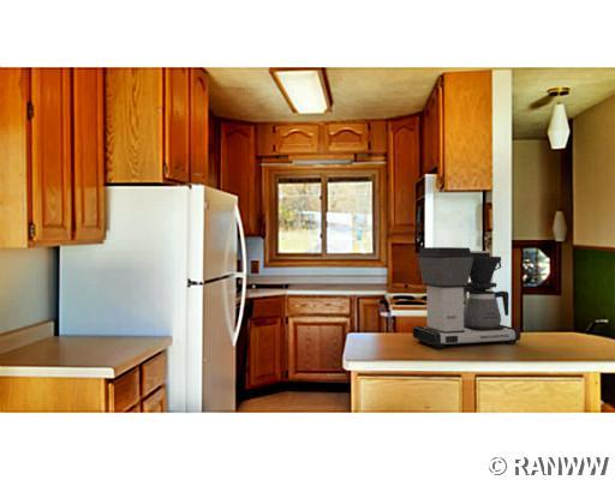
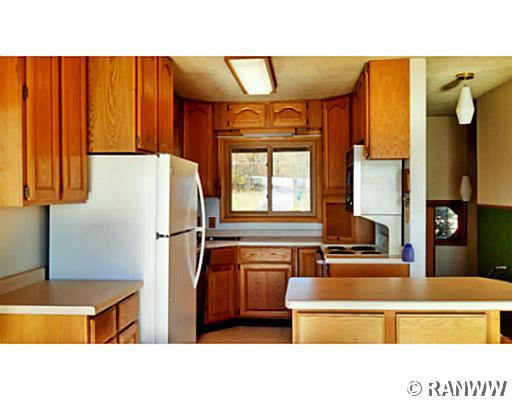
- coffee maker (468, 294)
